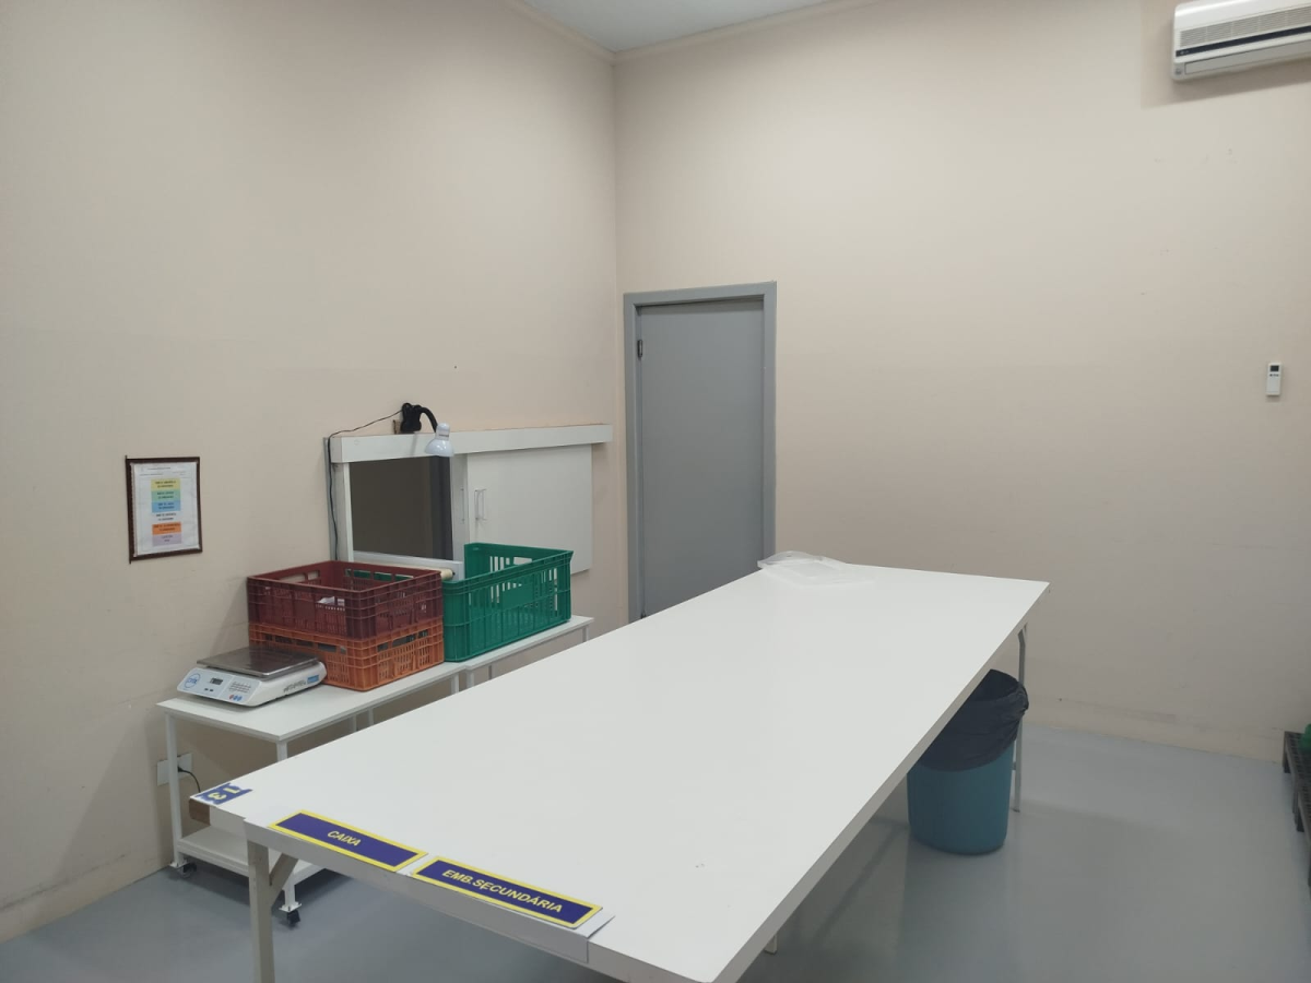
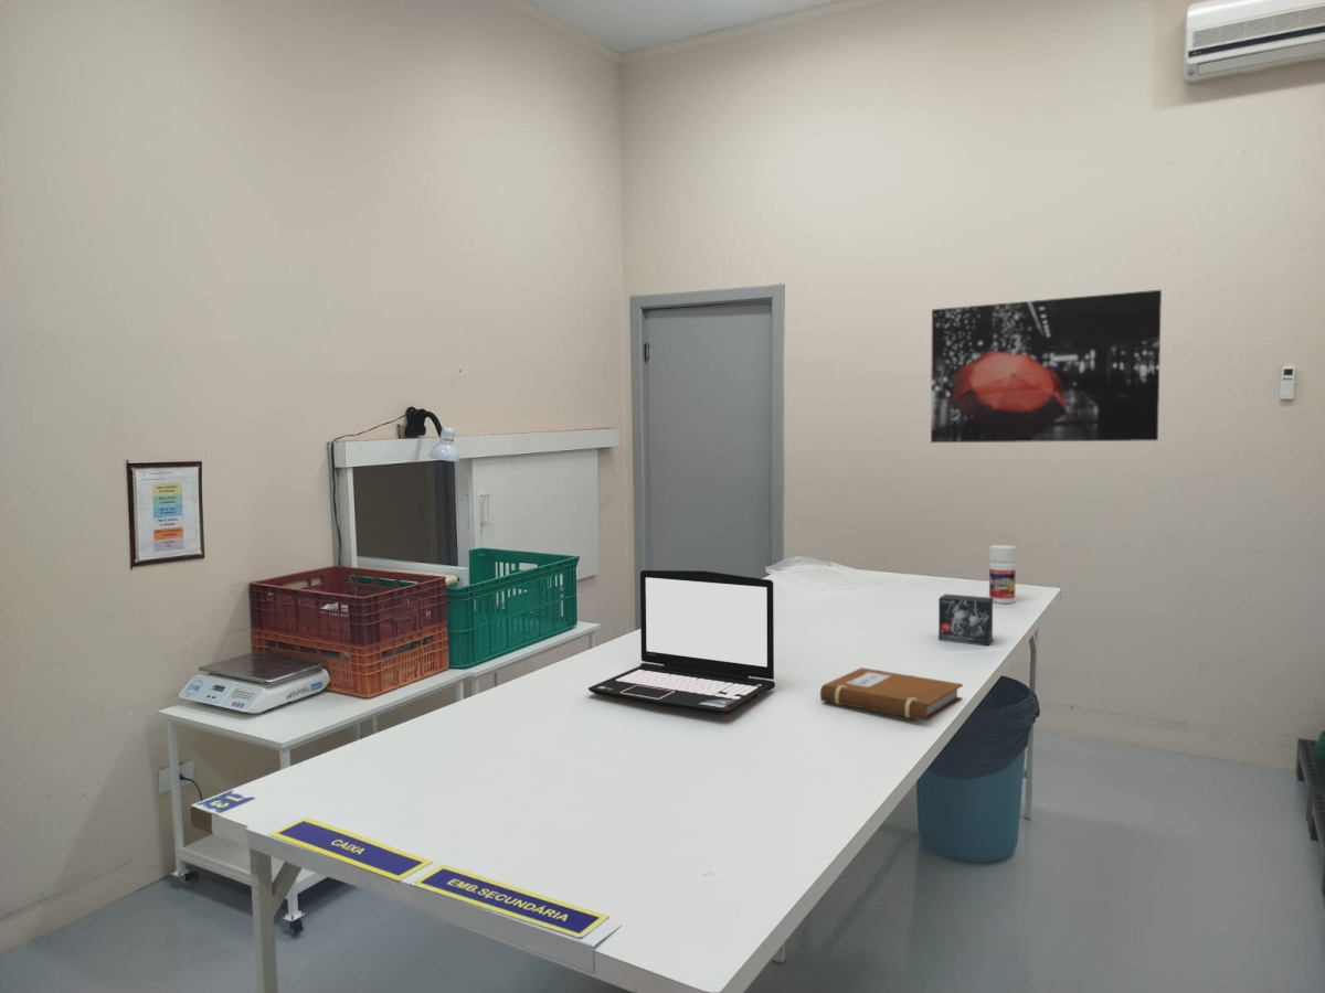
+ small box (965, 619)
+ wall art (1038, 371)
+ laptop (679, 636)
+ pill bottle (1001, 574)
+ notebook (888, 692)
